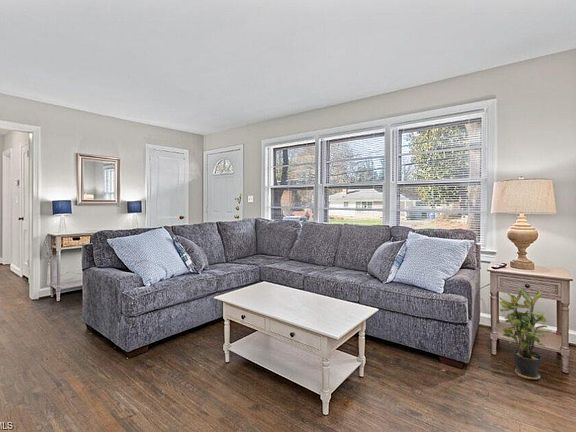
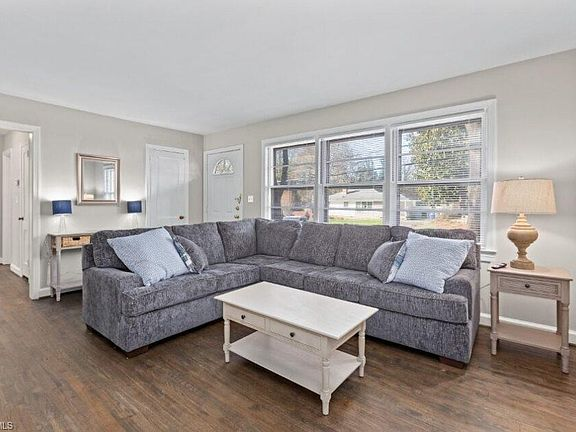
- potted plant (522, 331)
